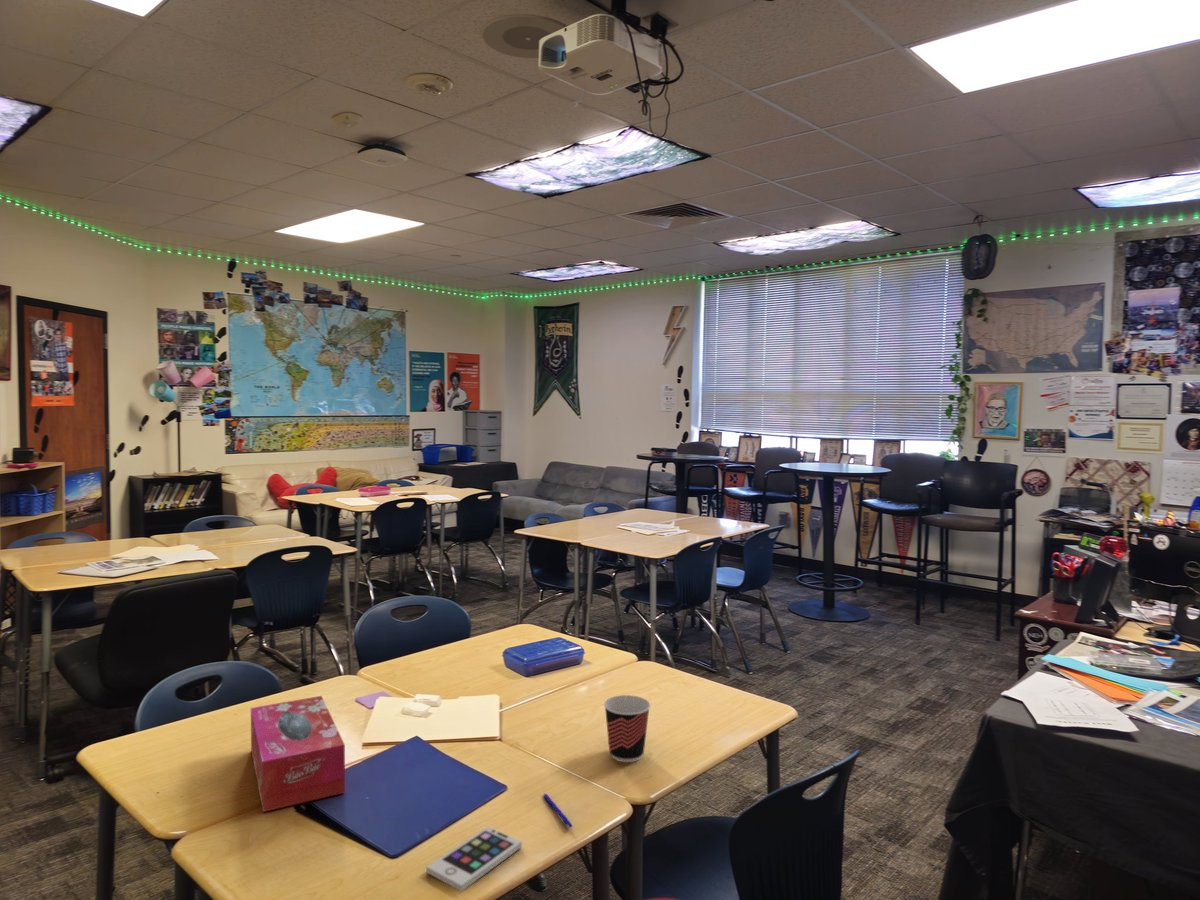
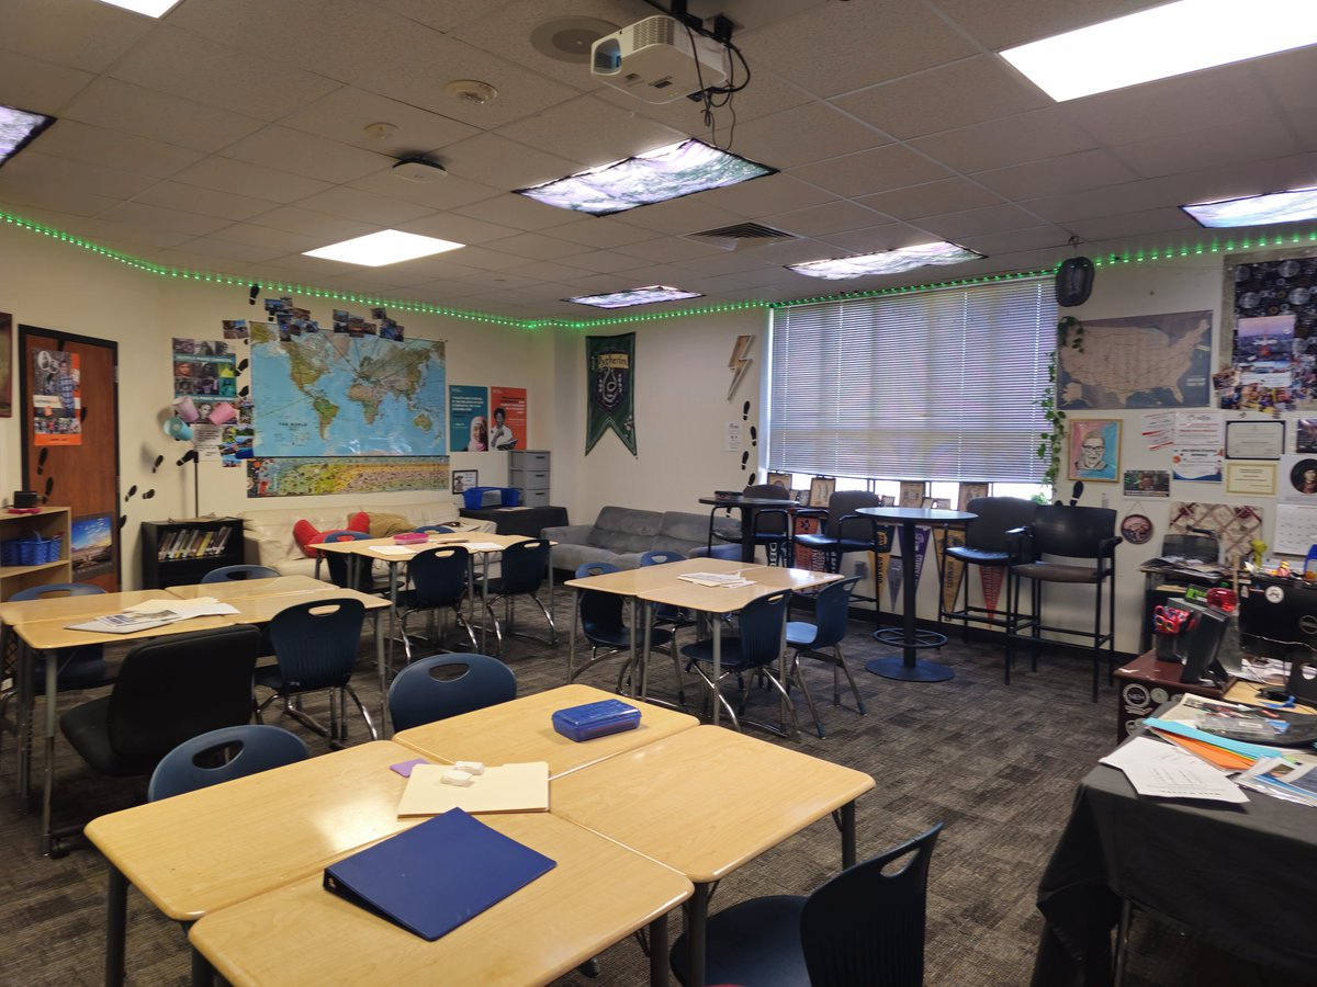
- smartphone (475, 856)
- cup (626, 729)
- tissue box (295, 747)
- pen (556, 808)
